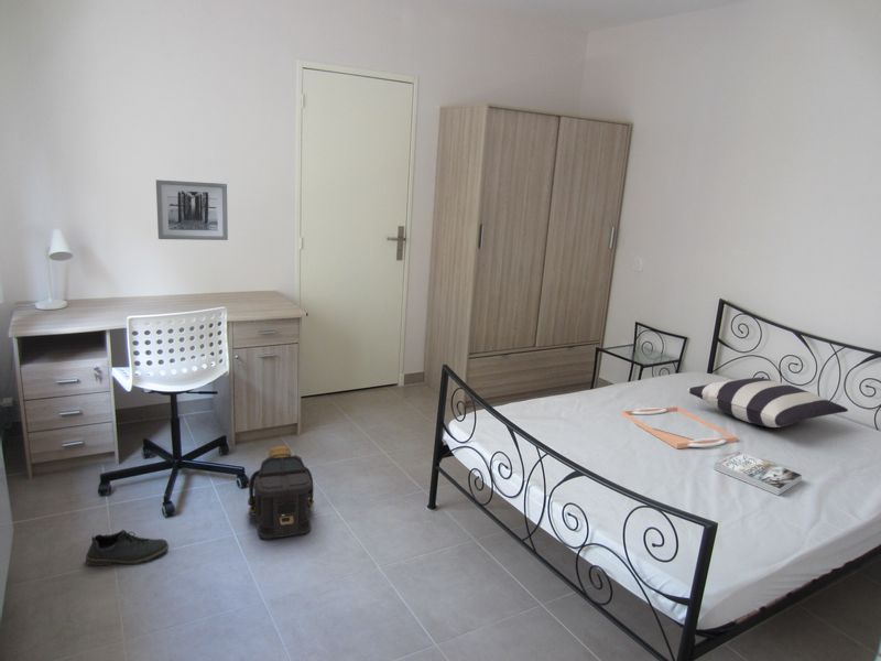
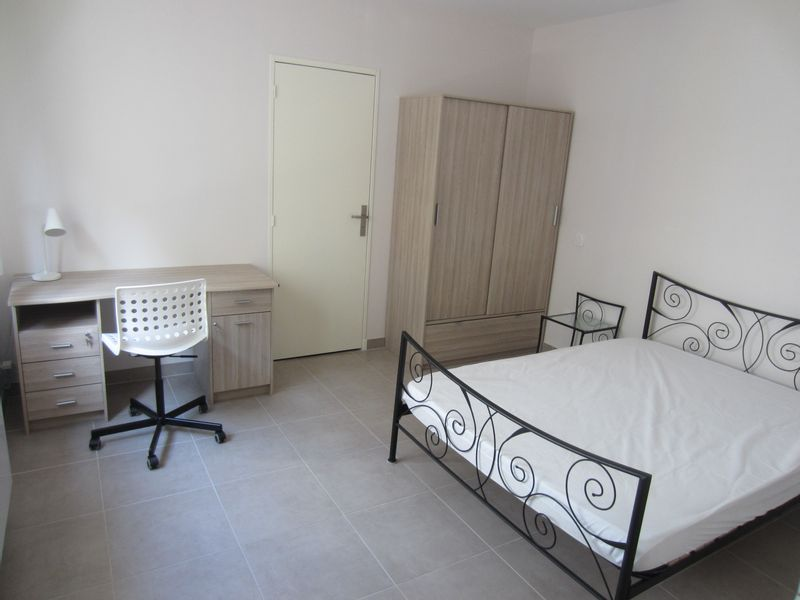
- wall art (193, 210)
- backpack (281, 484)
- shoe (127, 544)
- pillow (764, 400)
- book (757, 472)
- serving tray (675, 434)
